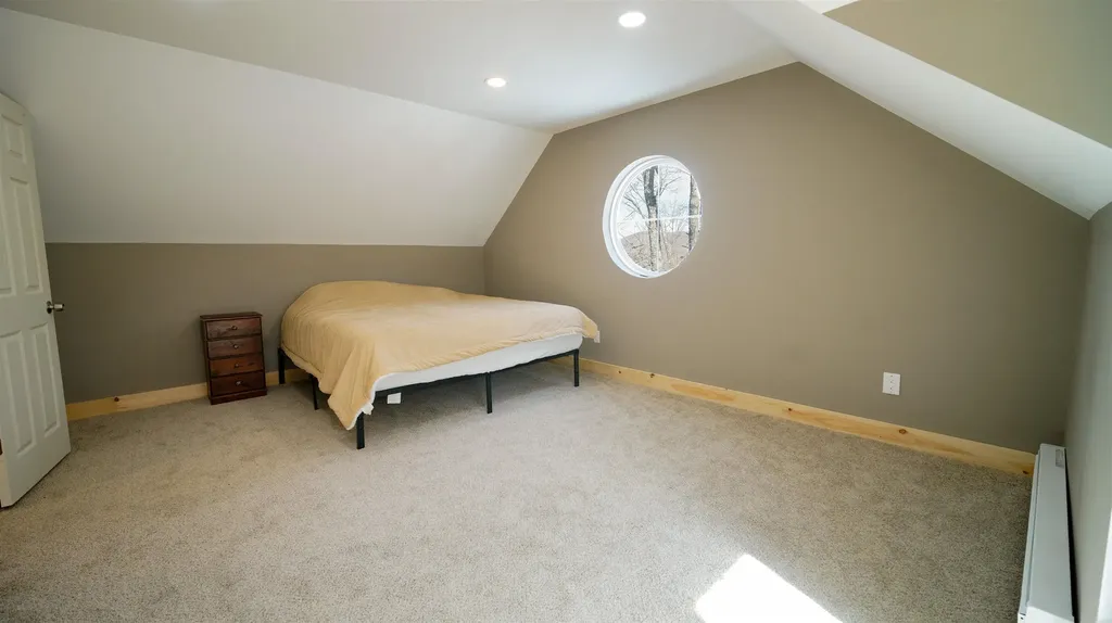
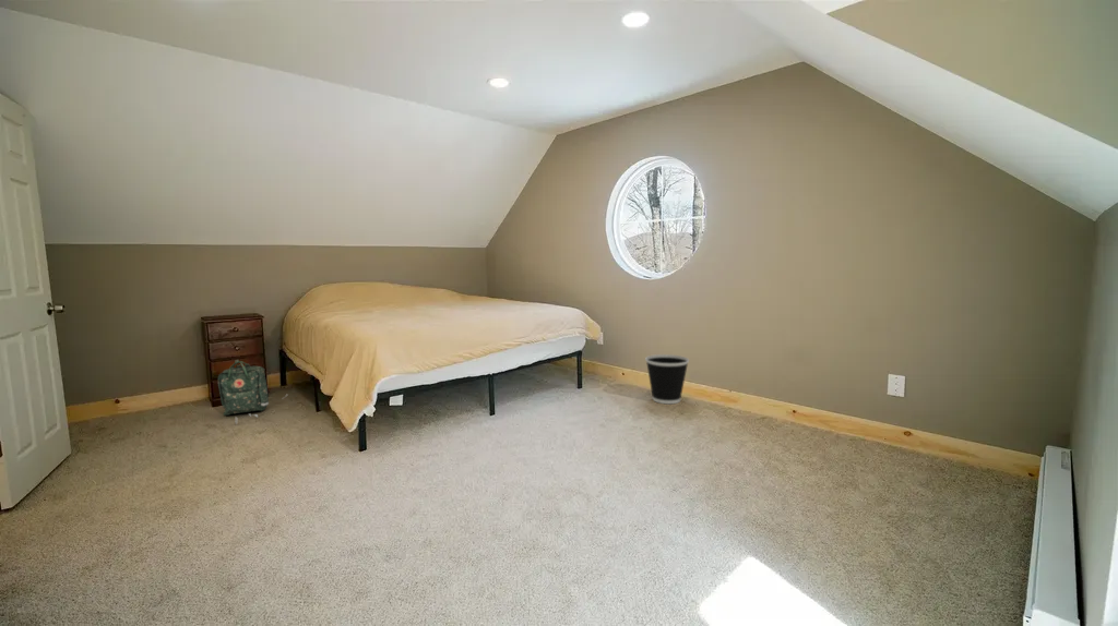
+ wastebasket (666, 378)
+ backpack (249, 386)
